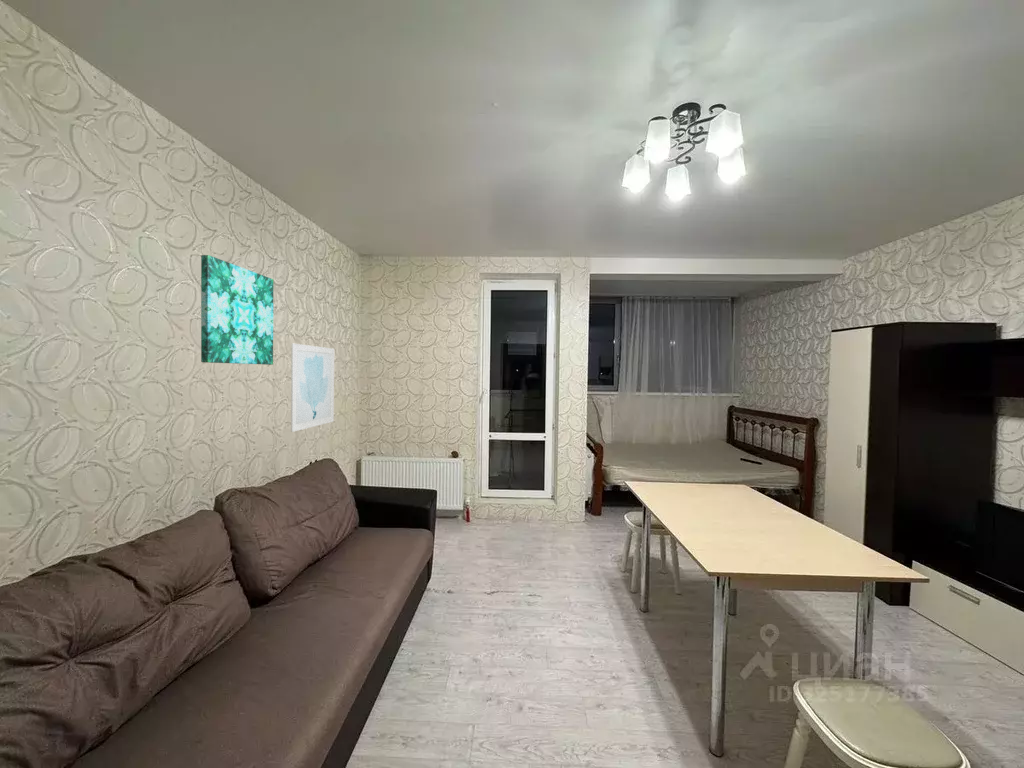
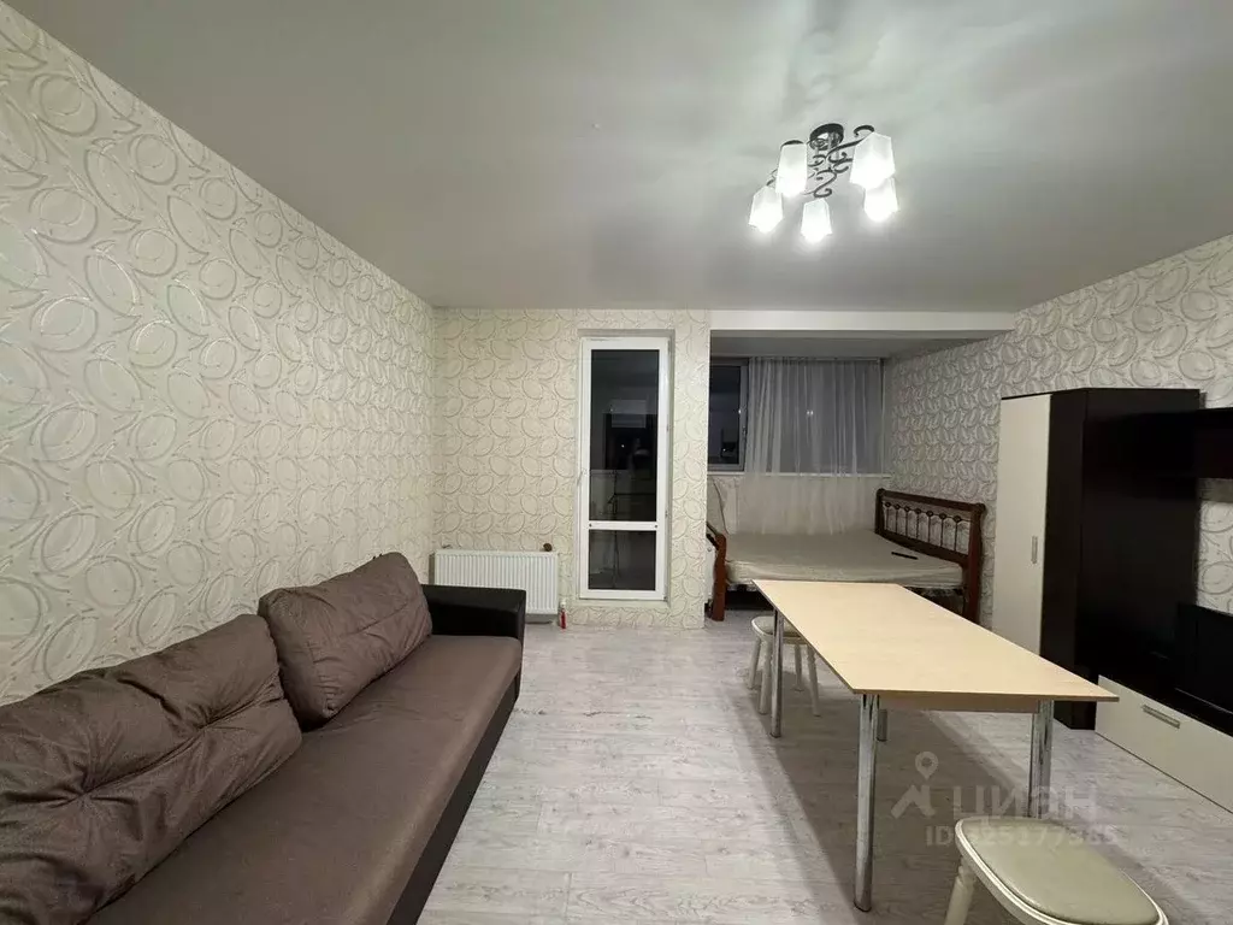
- wall art (241, 316)
- wall art (314, 386)
